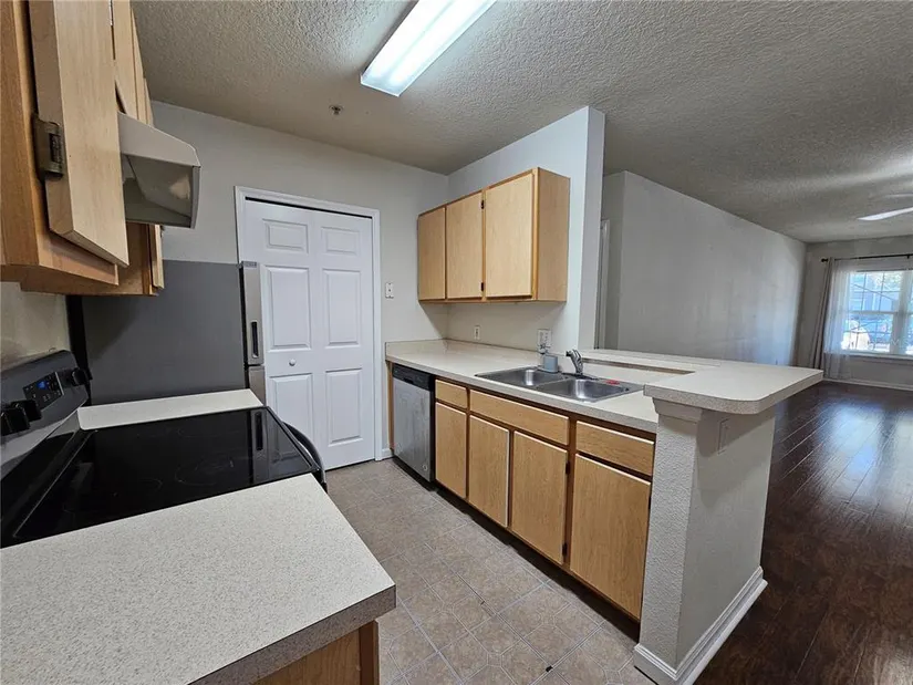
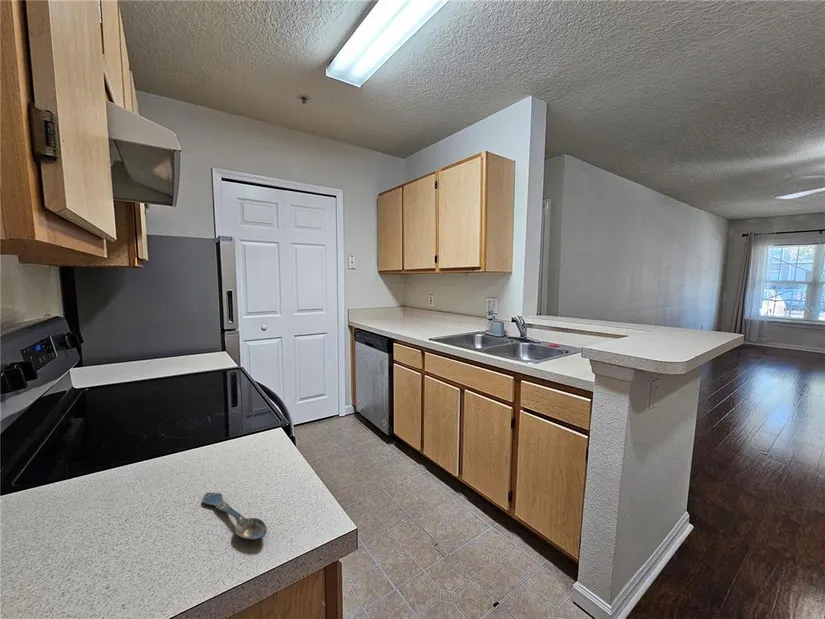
+ spoon (231, 513)
